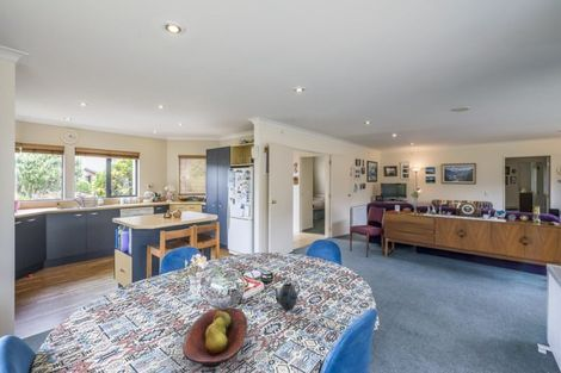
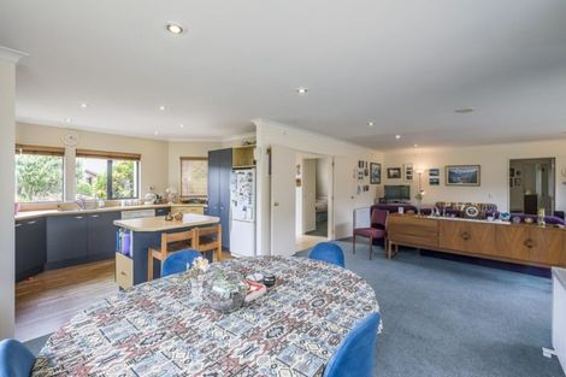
- teapot (286, 294)
- fruit bowl (217, 331)
